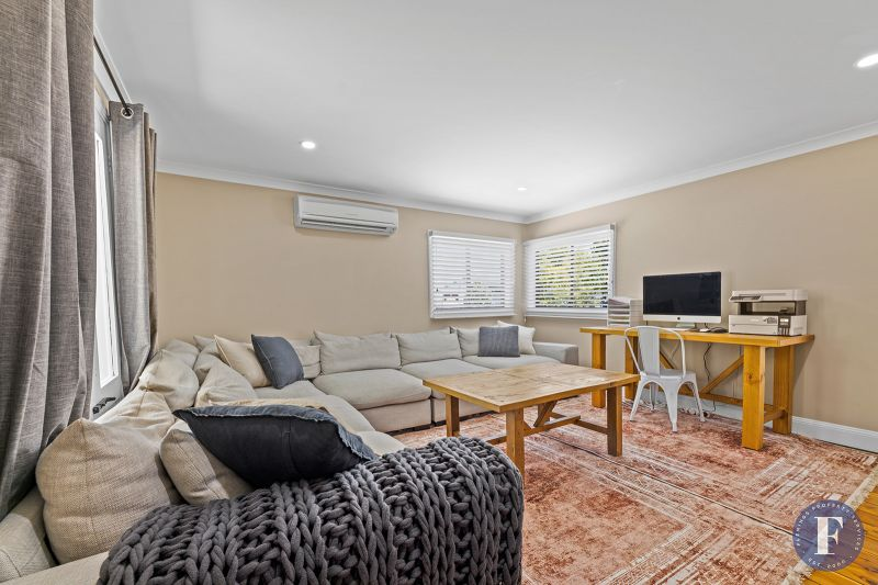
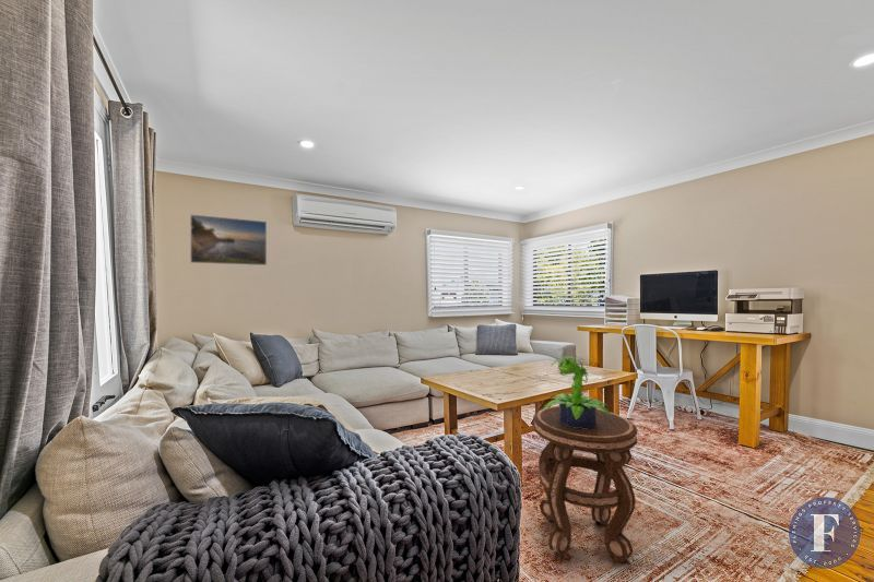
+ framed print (229, 240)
+ side table (582, 467)
+ potted plant (577, 388)
